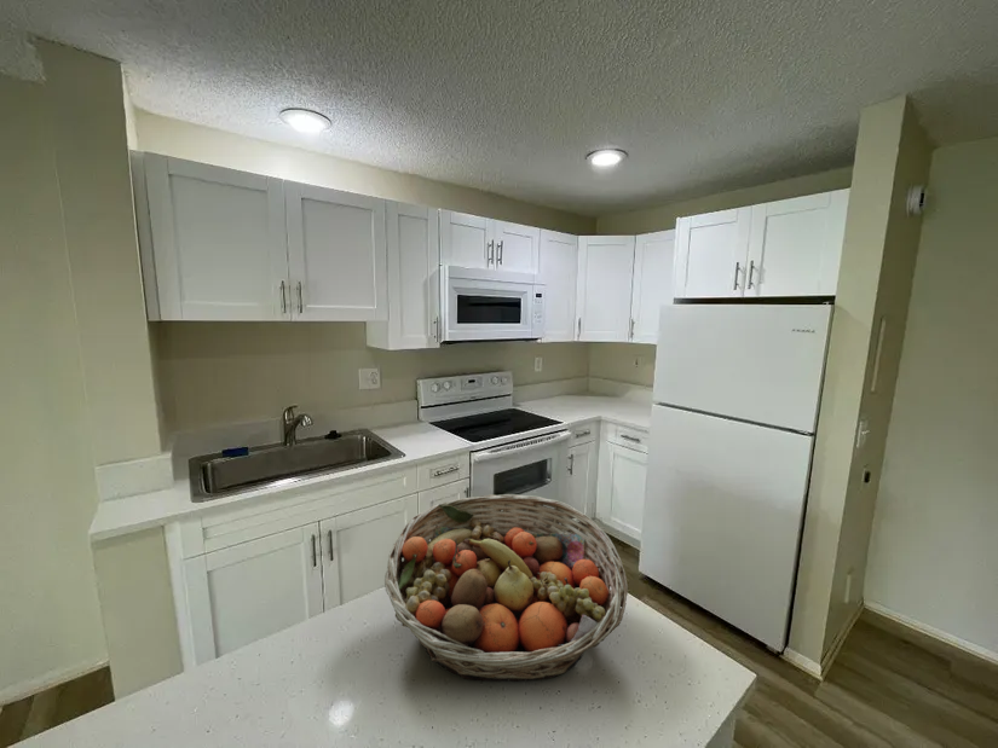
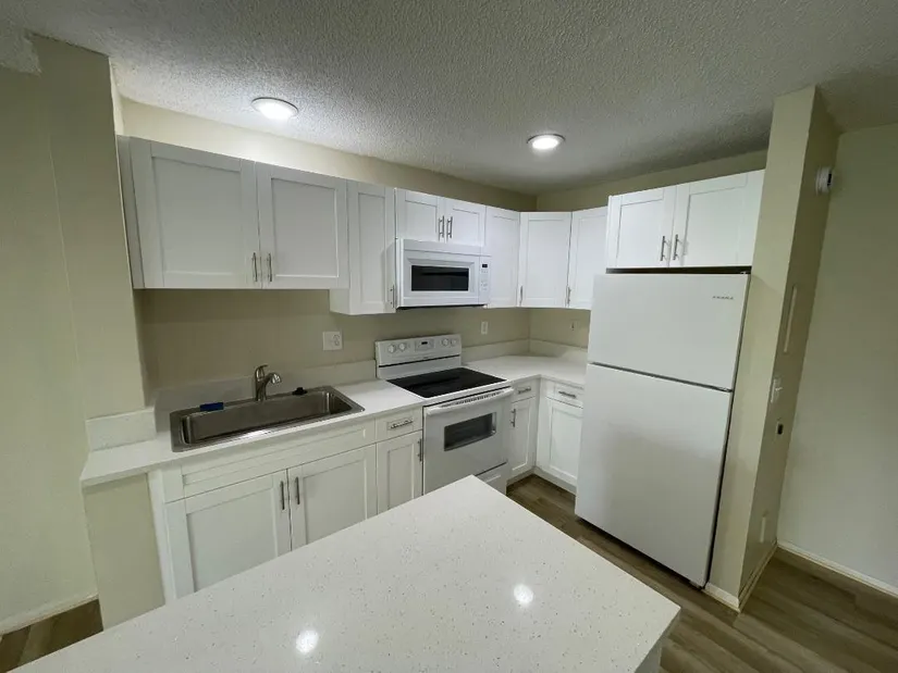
- fruit basket (504, 576)
